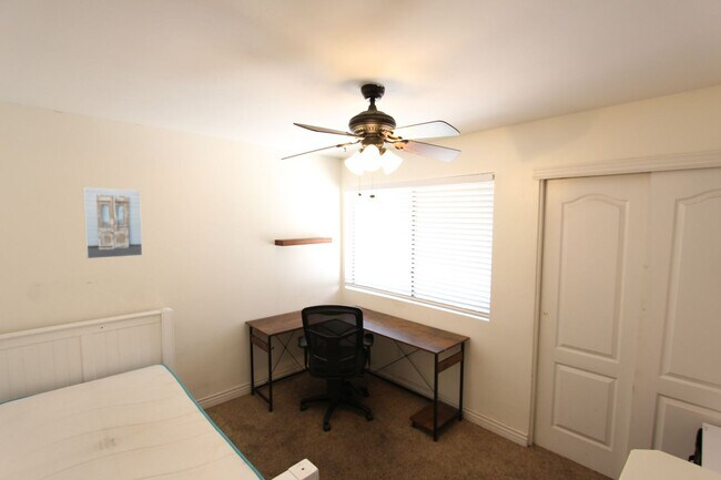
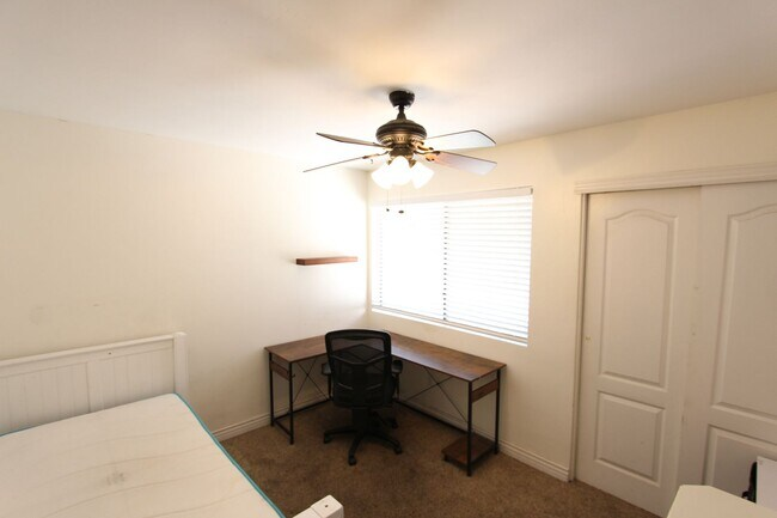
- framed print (114, 223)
